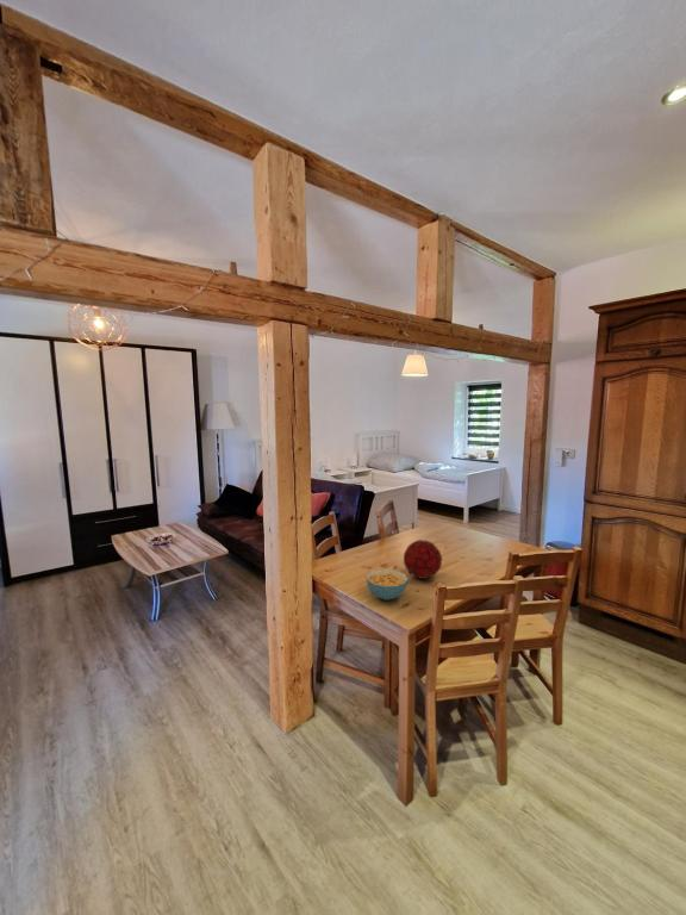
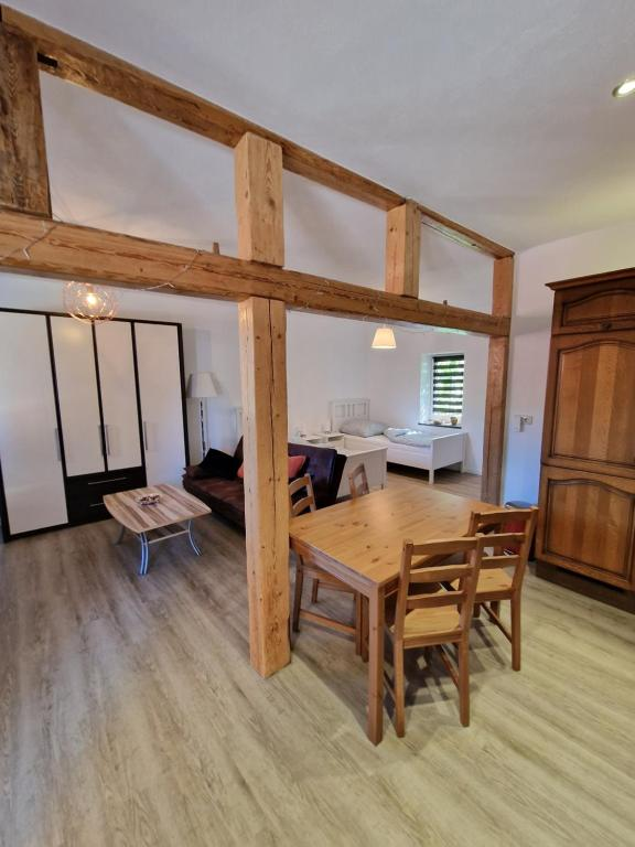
- cereal bowl (386, 586)
- decorative orb (422, 559)
